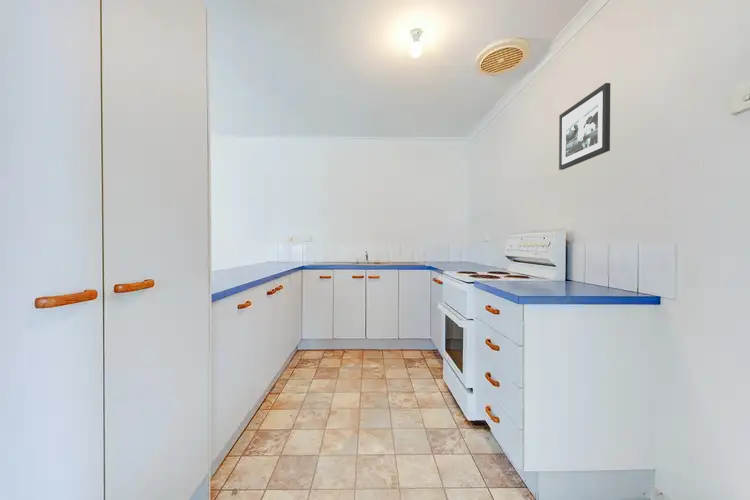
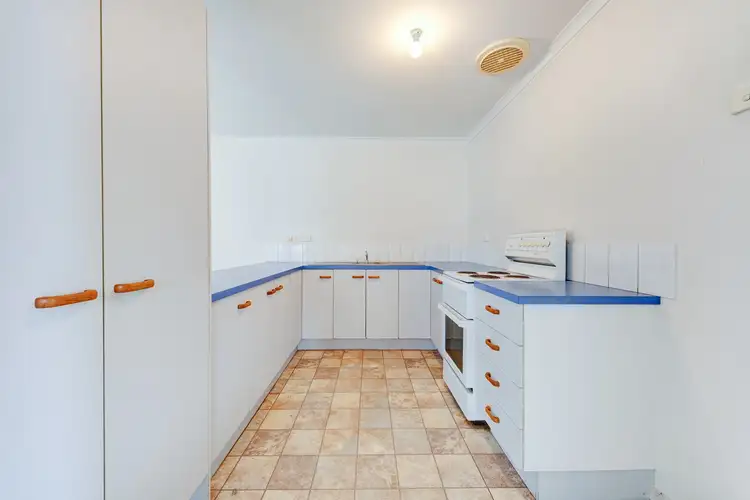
- picture frame (581, 131)
